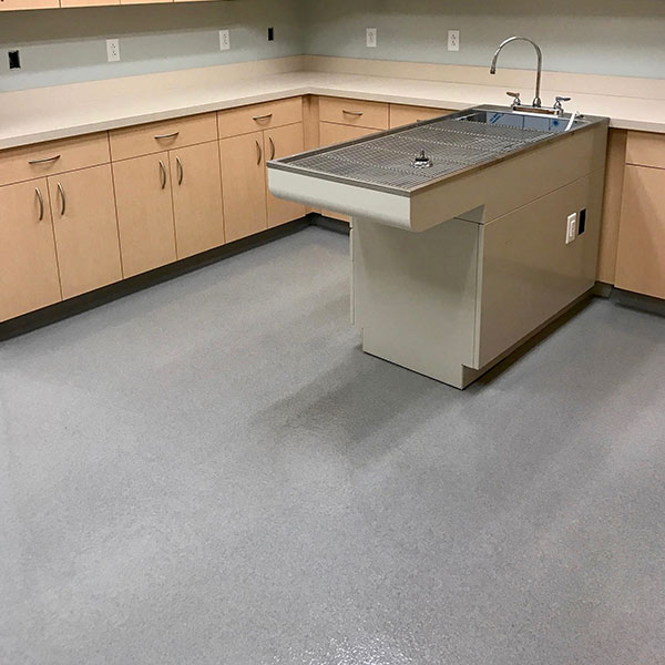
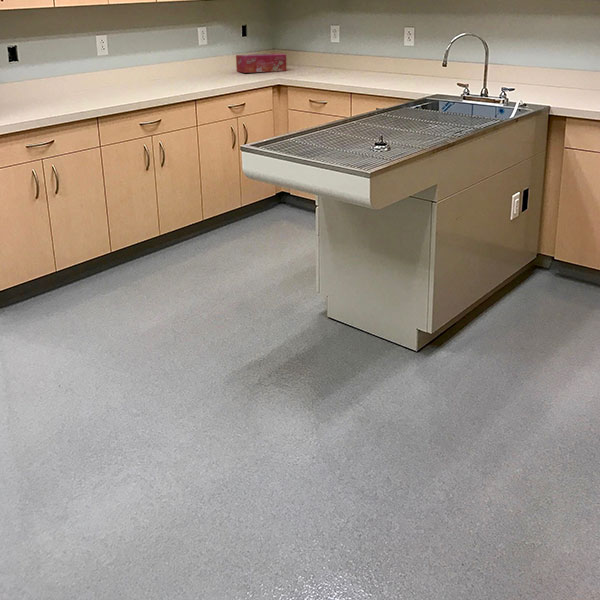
+ tissue box (261, 62)
